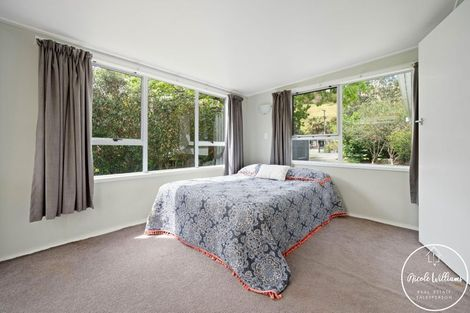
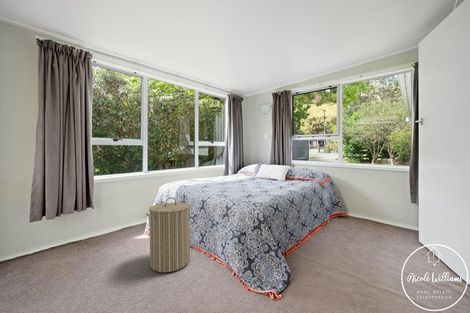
+ laundry hamper (170, 229)
